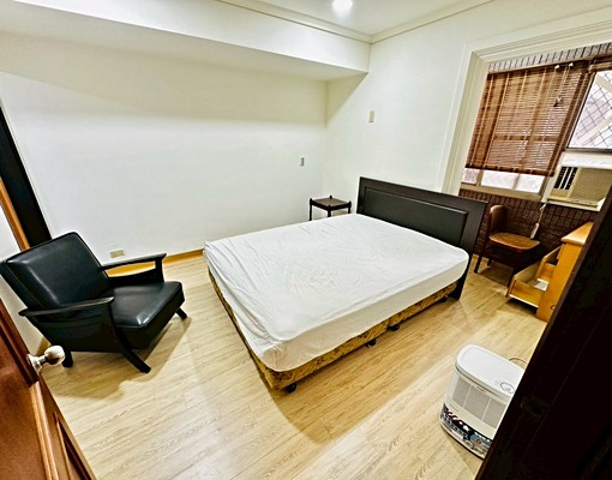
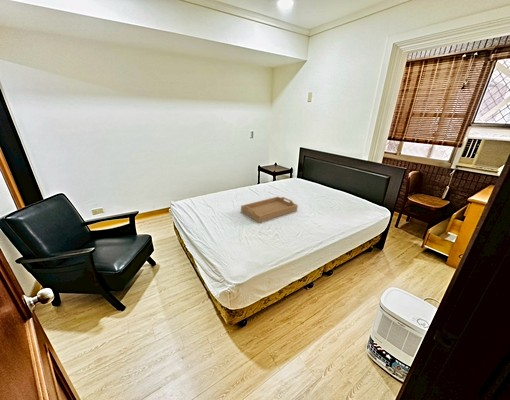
+ serving tray (269, 207)
